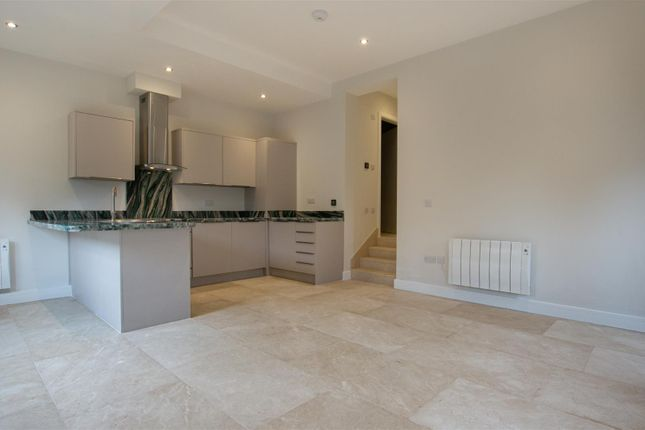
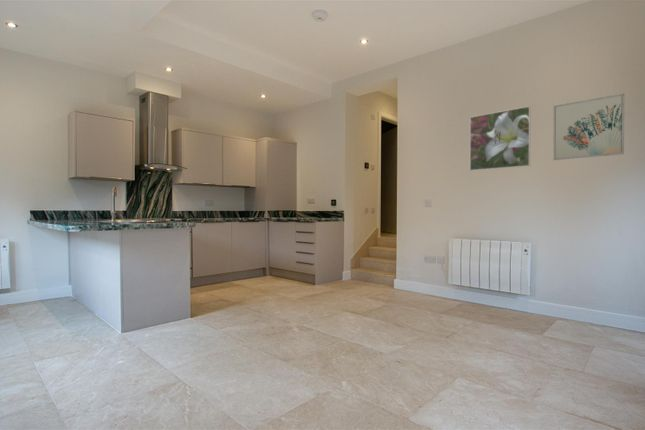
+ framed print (498, 140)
+ wall art (587, 128)
